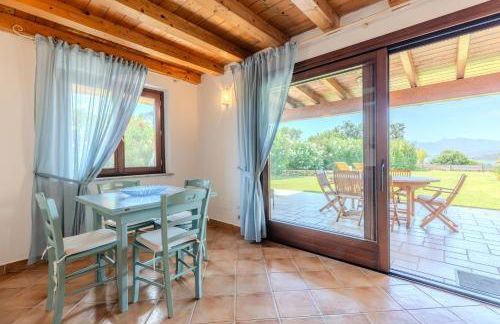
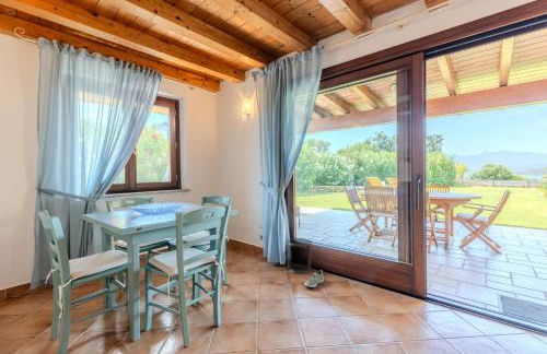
+ waste bin (299, 255)
+ sneaker (313, 278)
